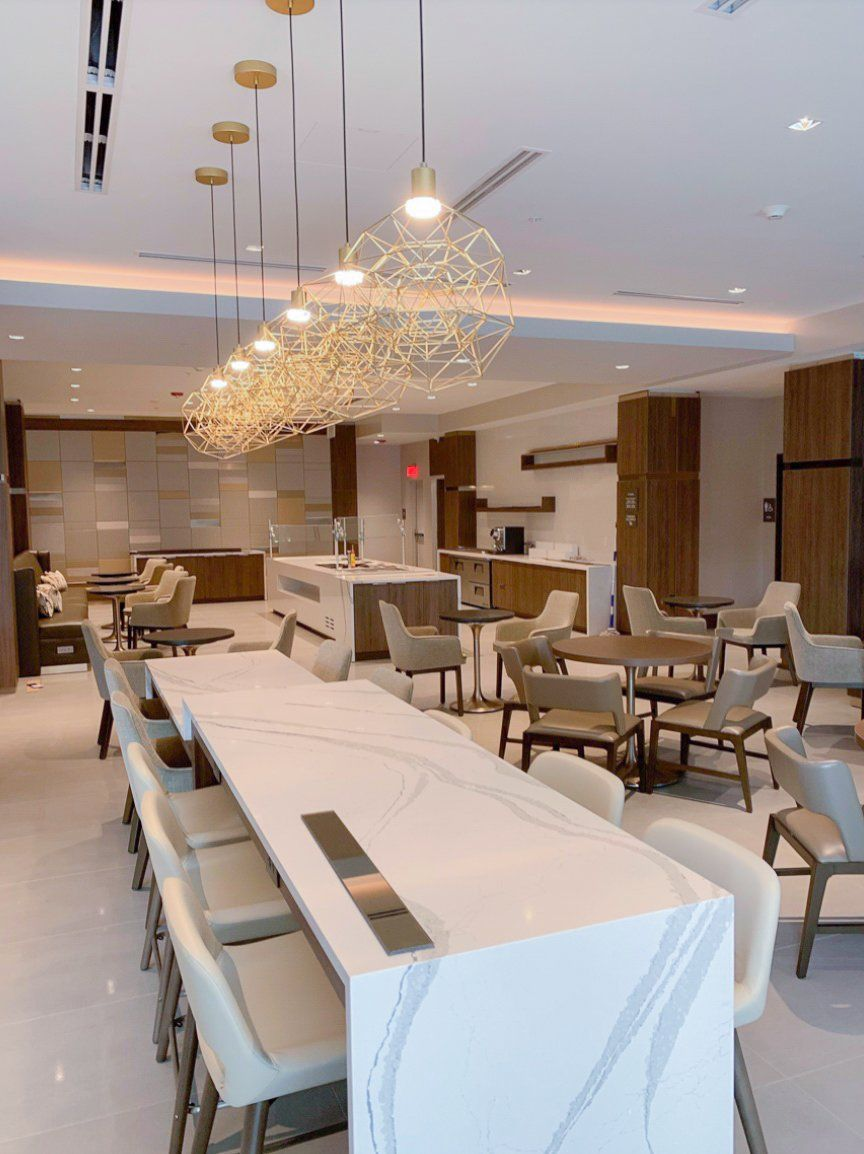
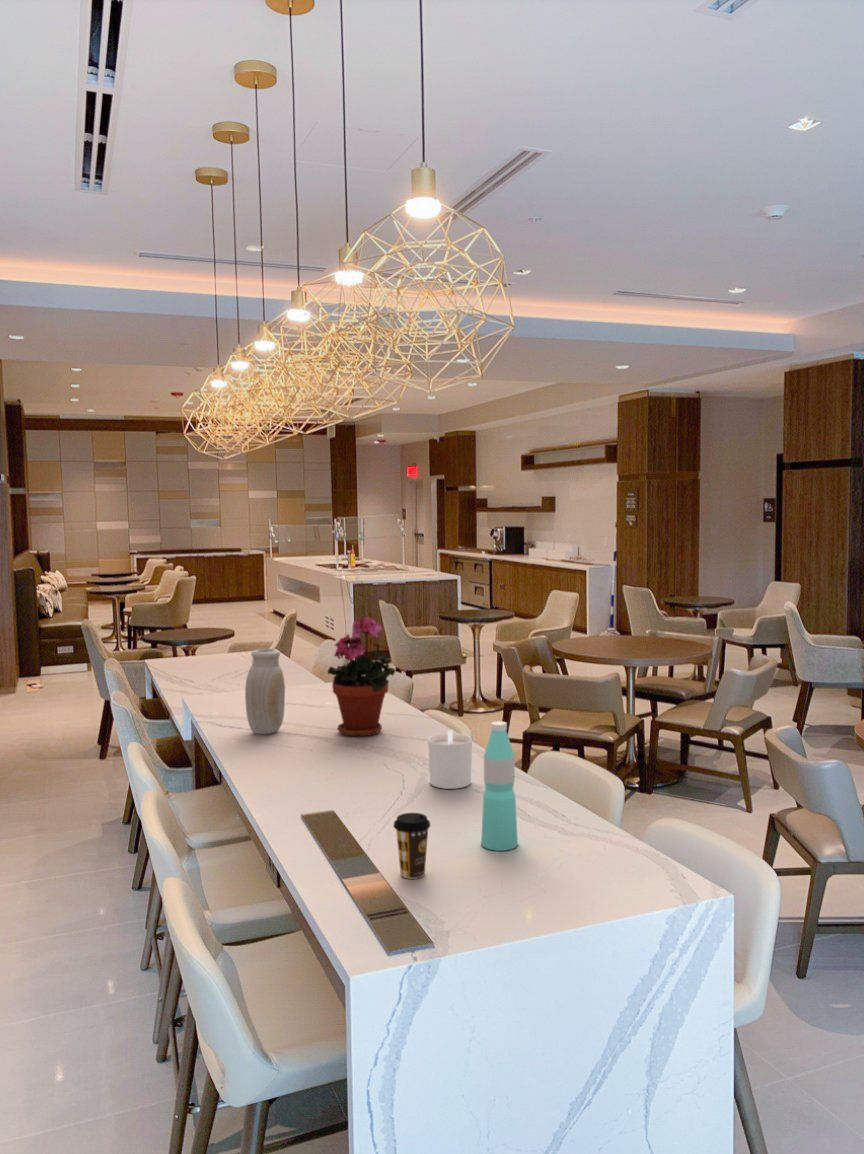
+ water bottle (499, 783)
+ vase (258, 686)
+ candle (450, 756)
+ potted plant (360, 674)
+ coffee cup (412, 845)
